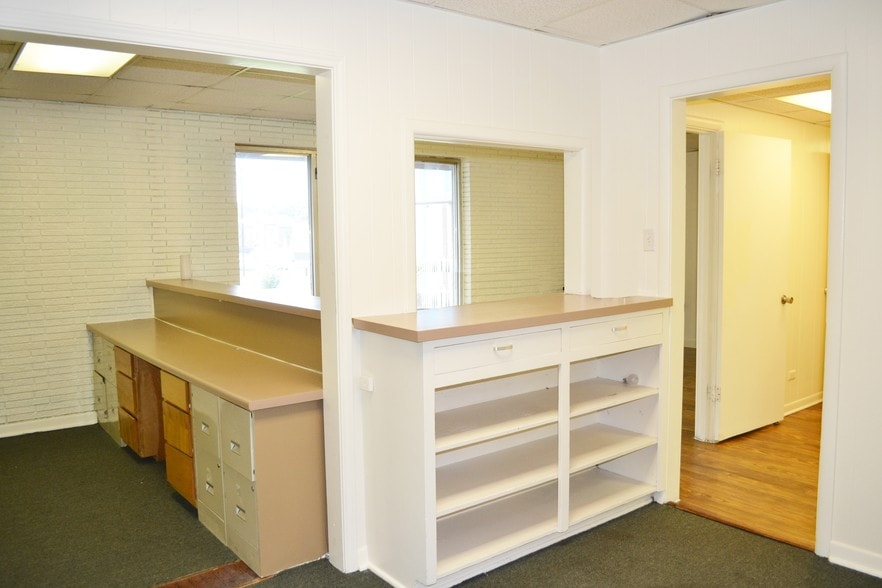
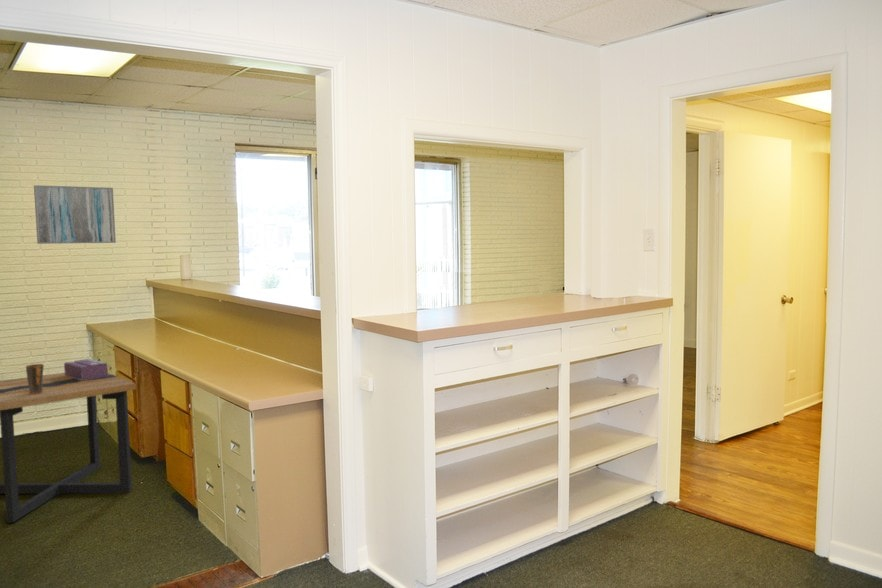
+ mug (36, 378)
+ side table (88, 431)
+ tissue box (85, 368)
+ wall art (76, 215)
